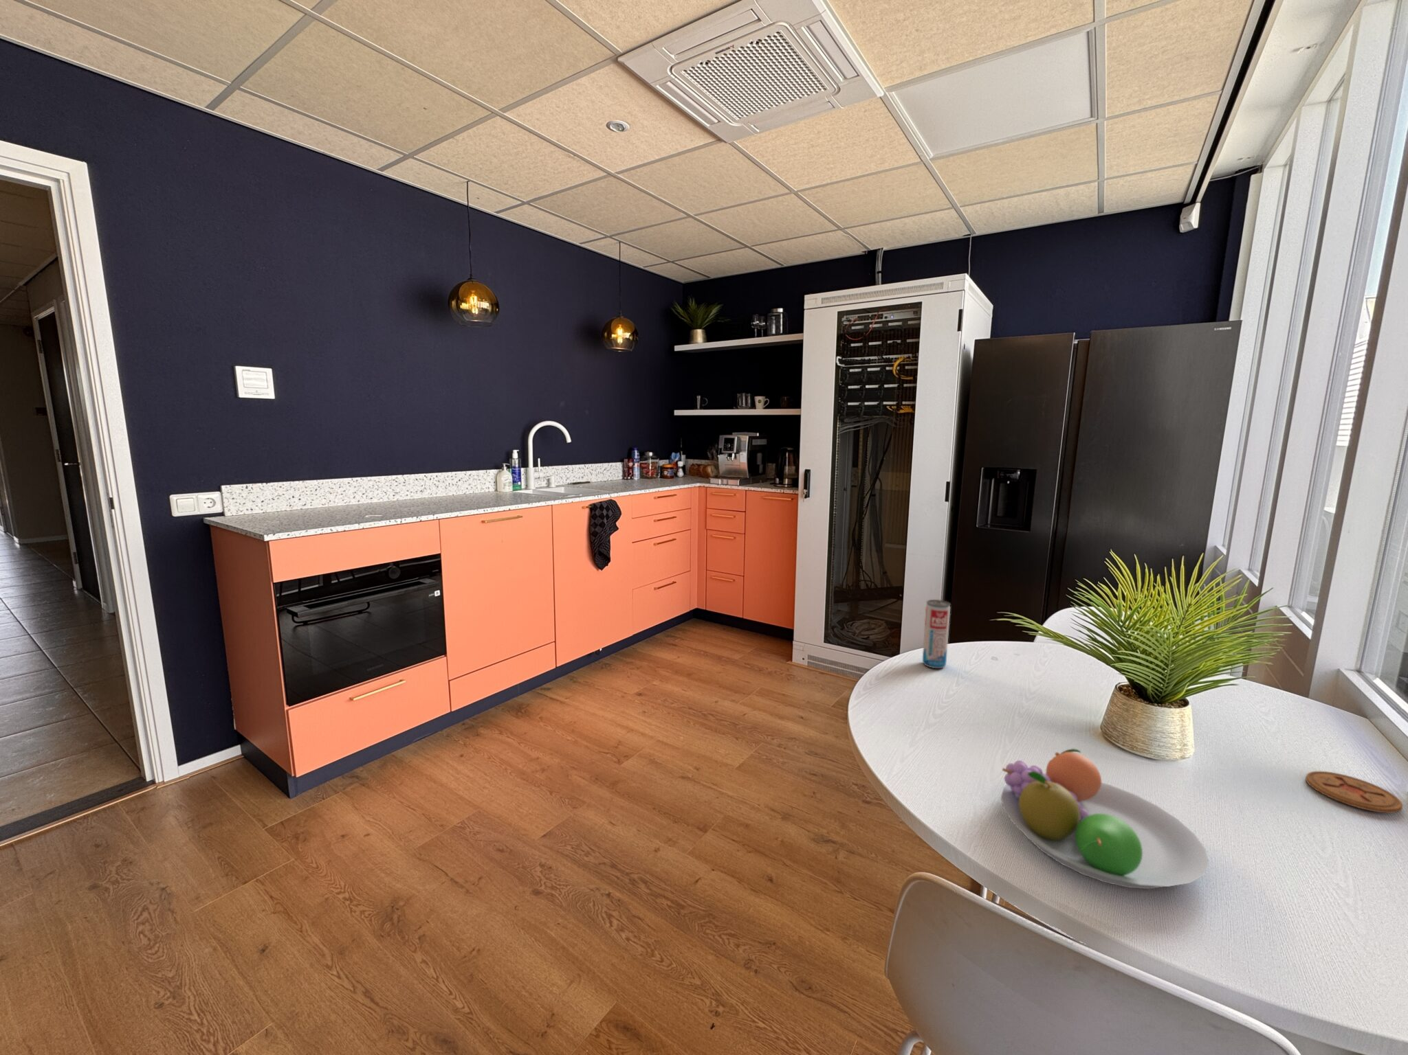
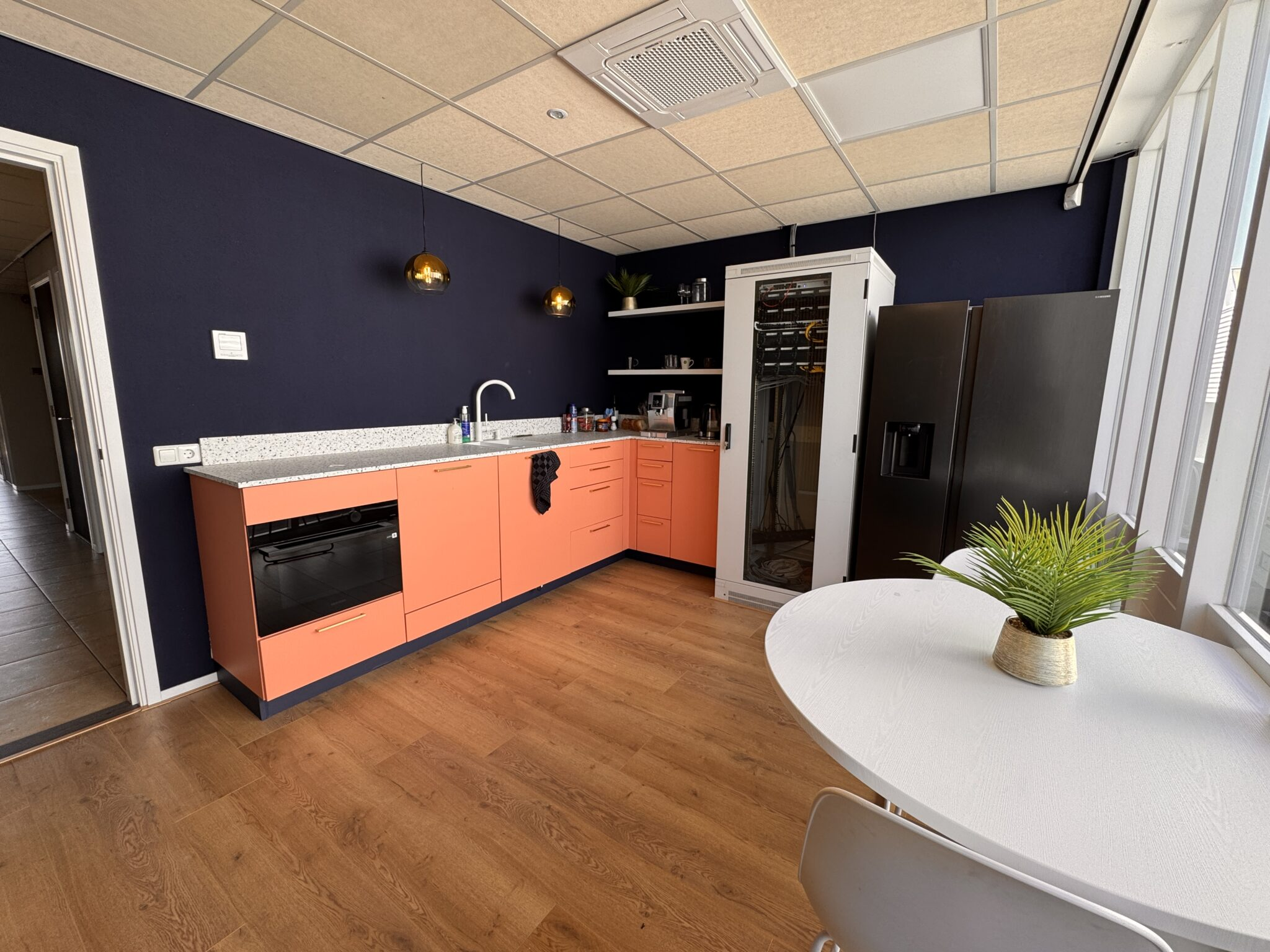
- coaster (1351, 790)
- fruit bowl (1094, 808)
- beverage can (936, 633)
